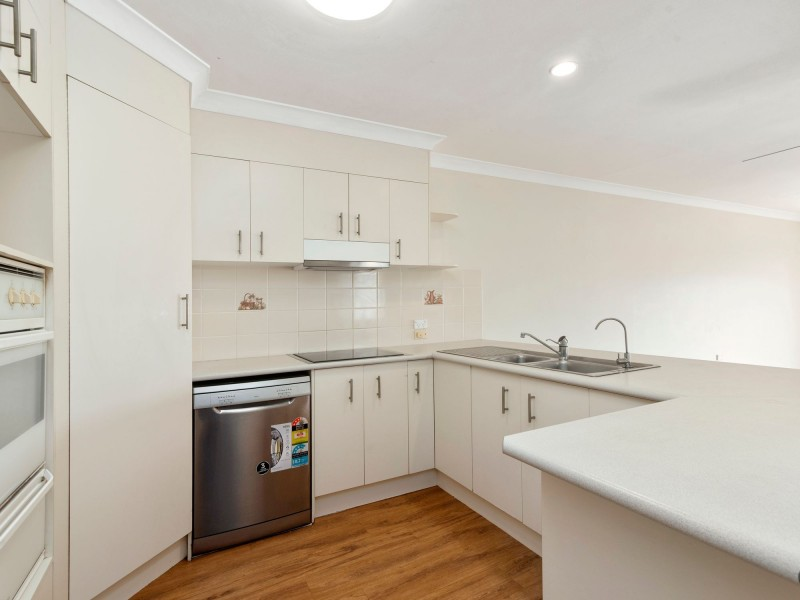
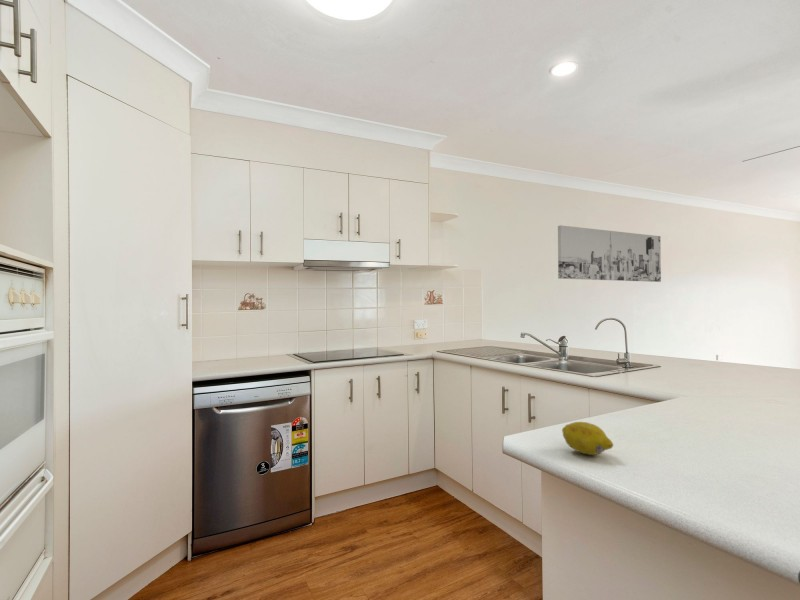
+ fruit (587, 438)
+ wall art (613, 255)
